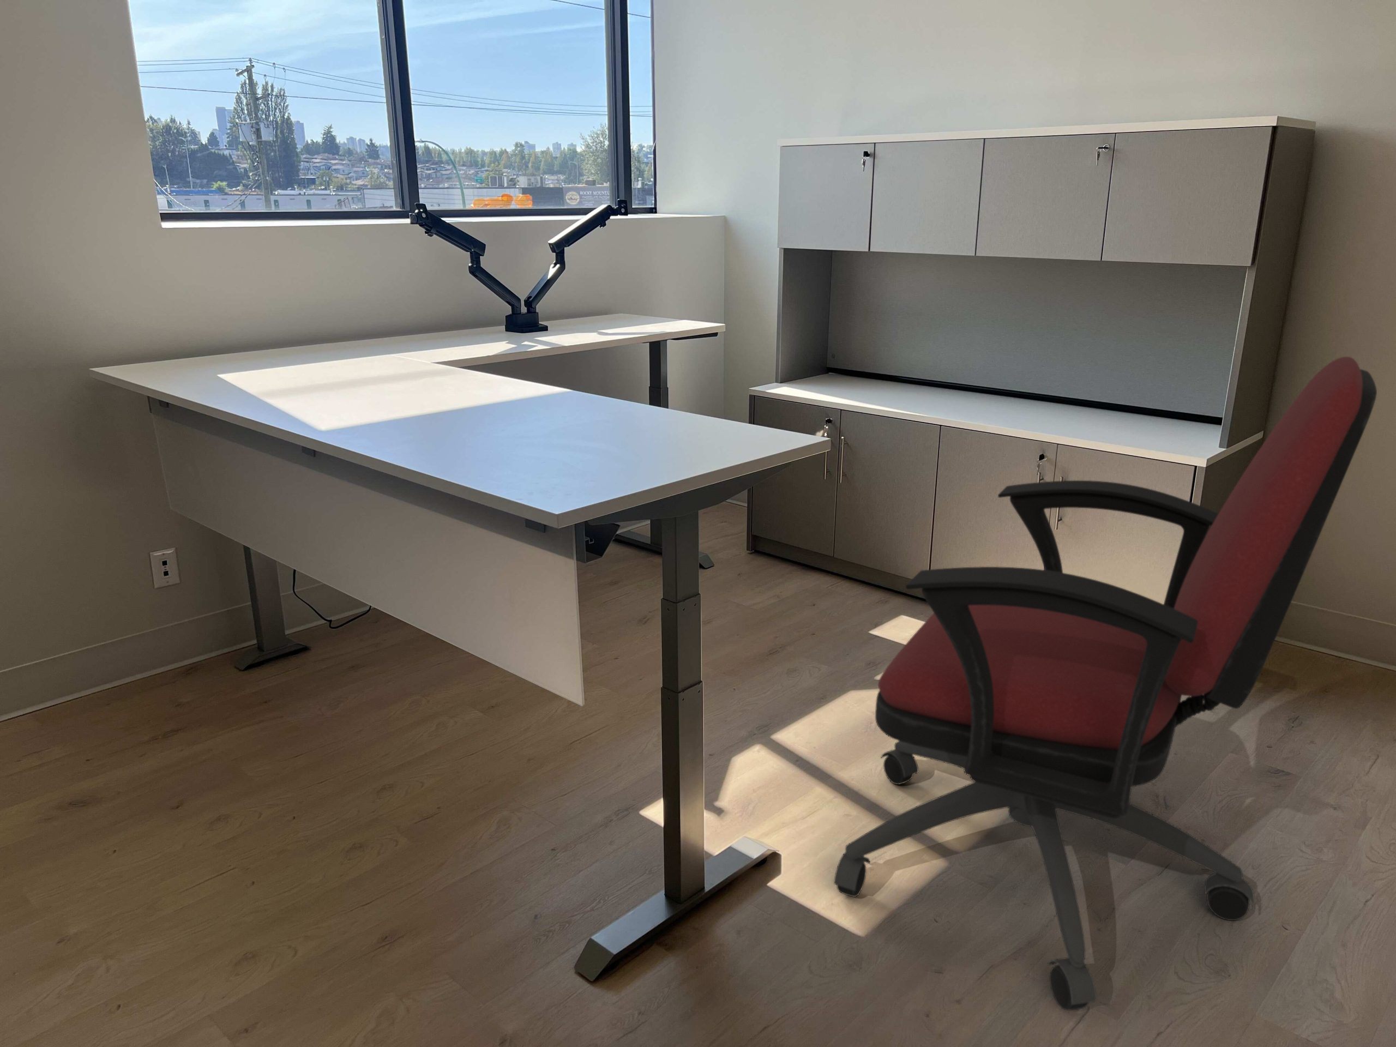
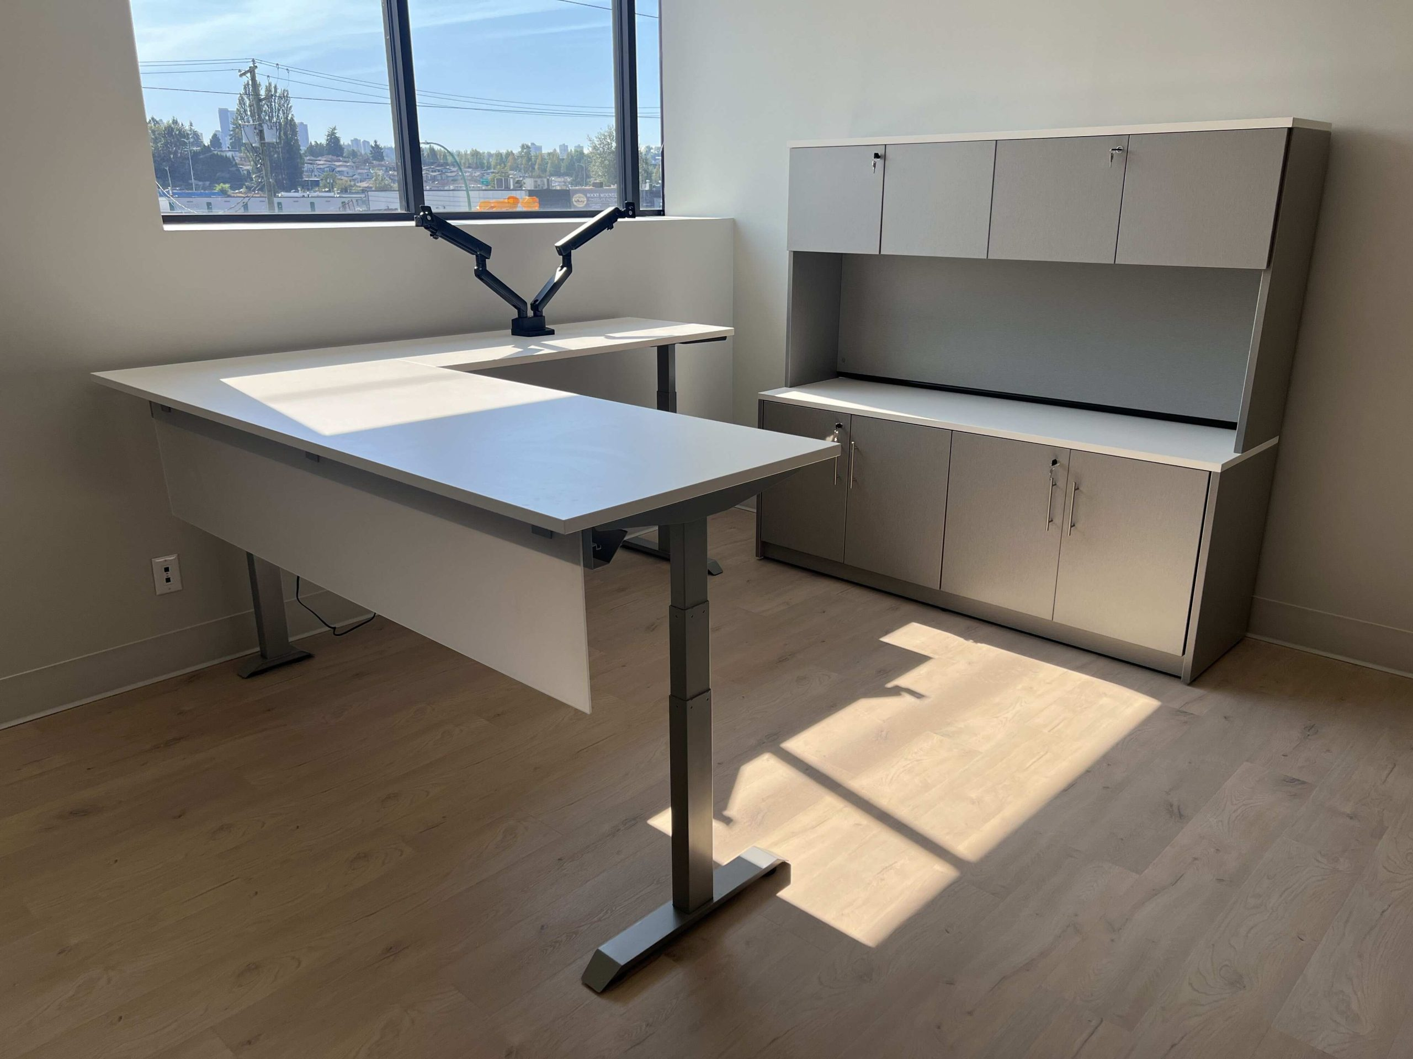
- office chair (1066, 630)
